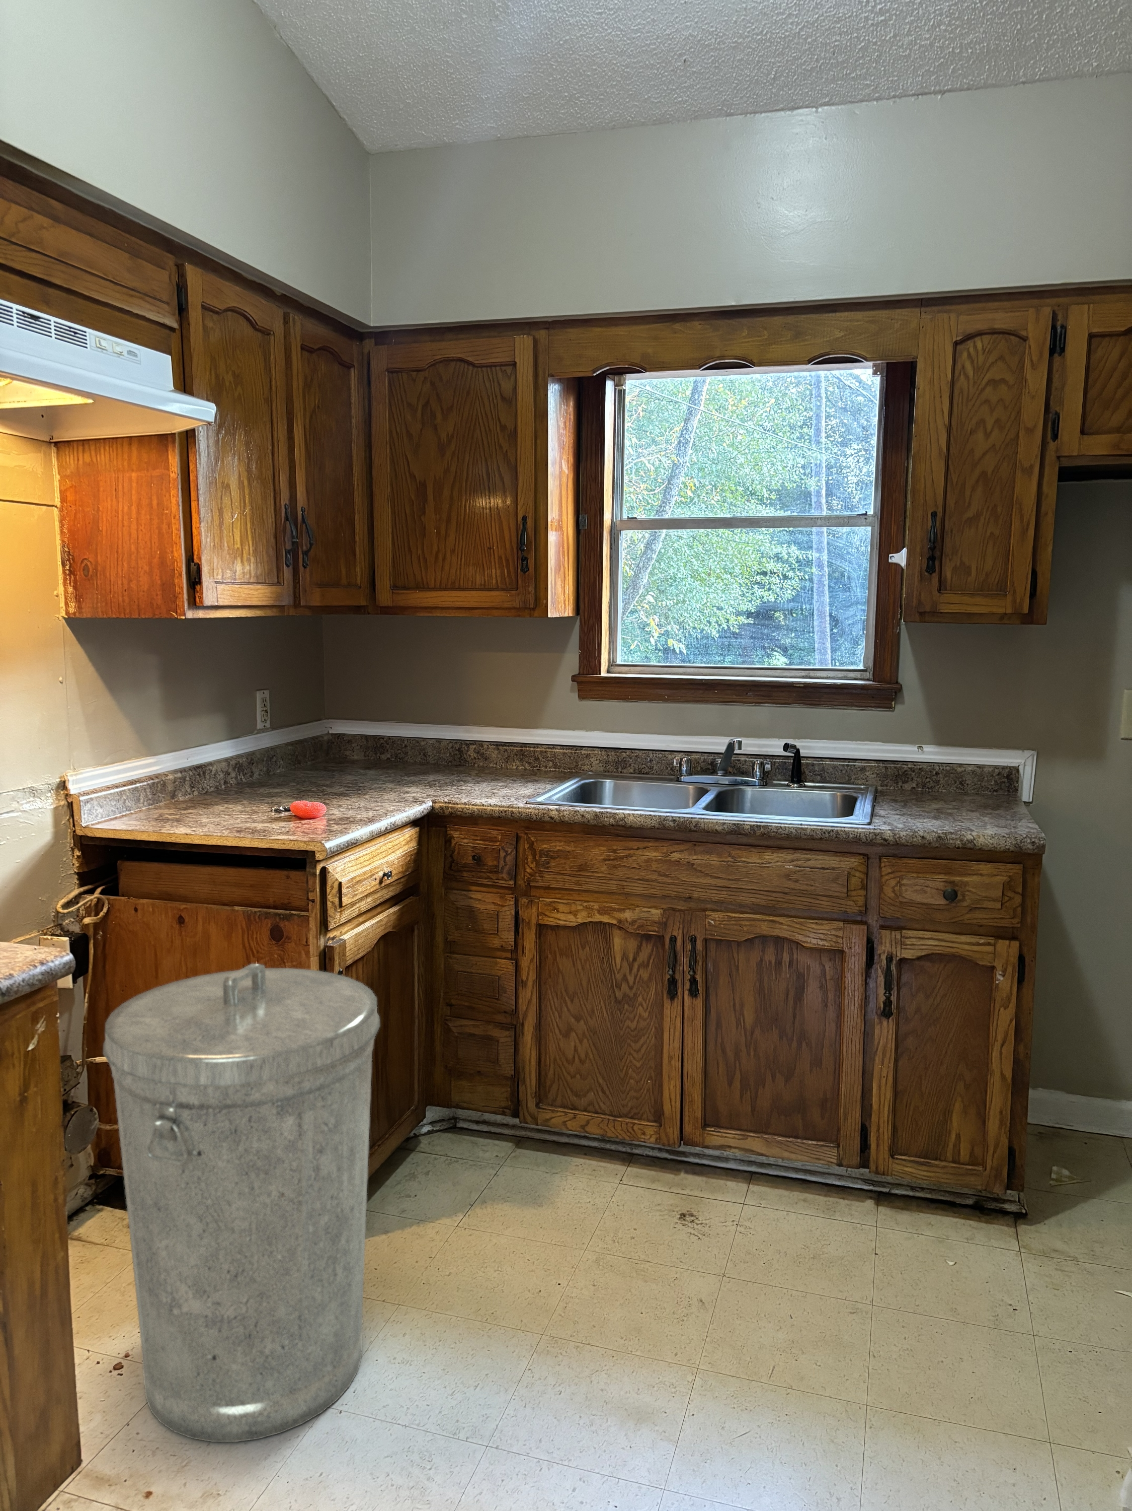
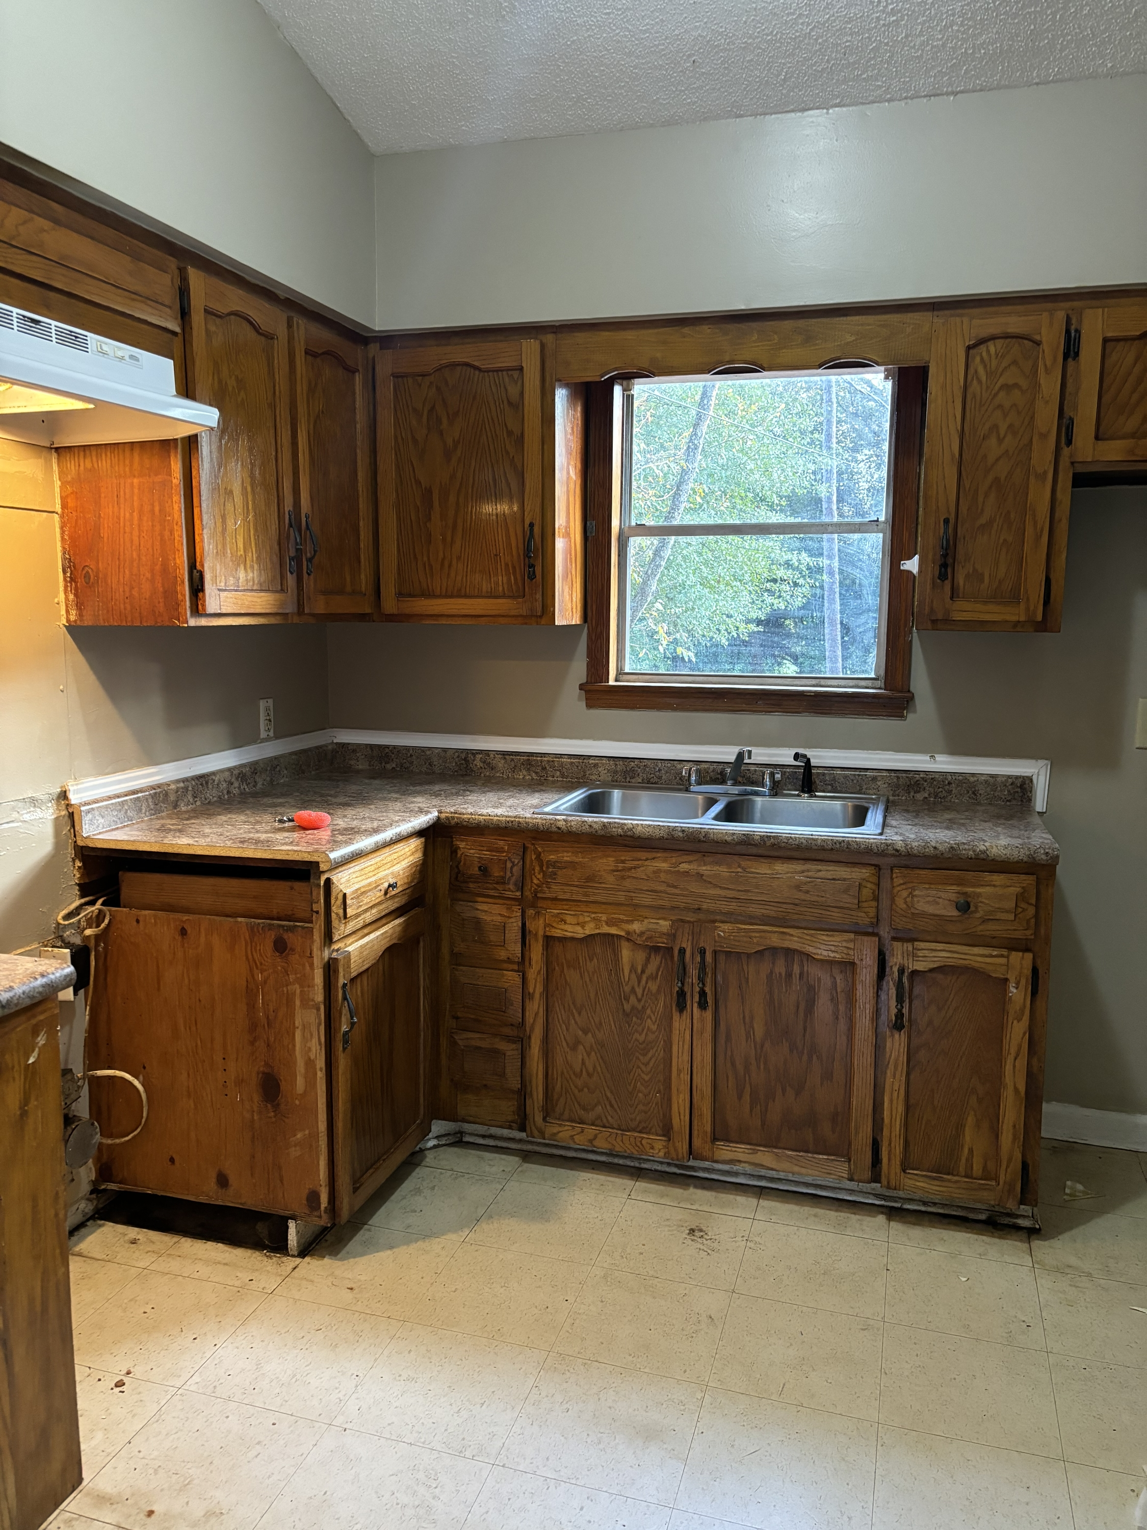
- trash can (251, 1172)
